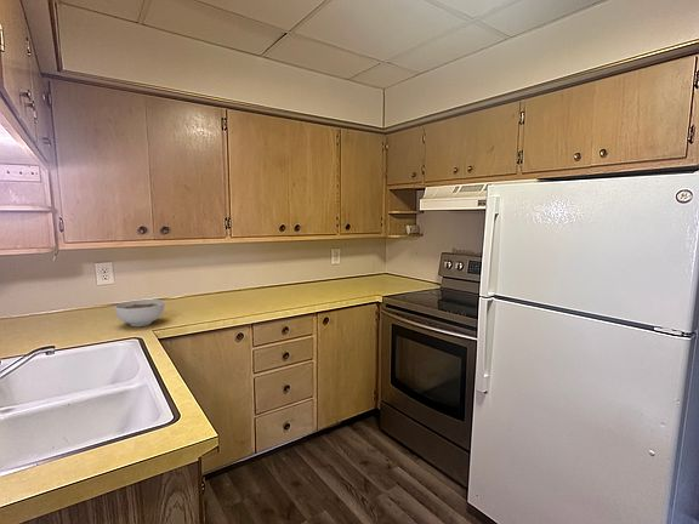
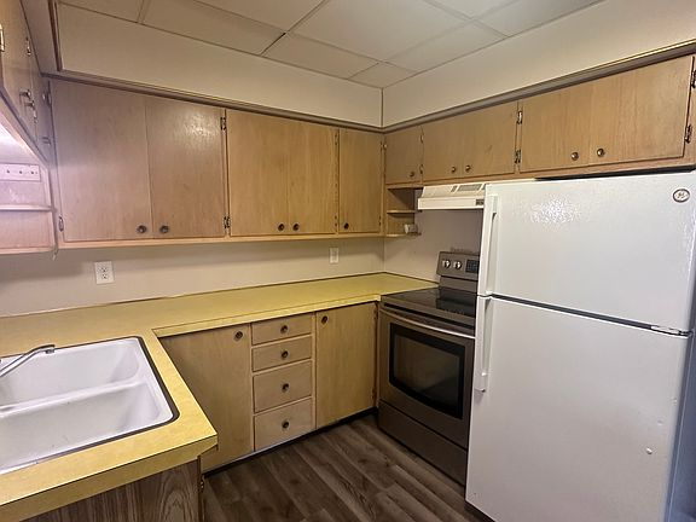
- bowl (141, 313)
